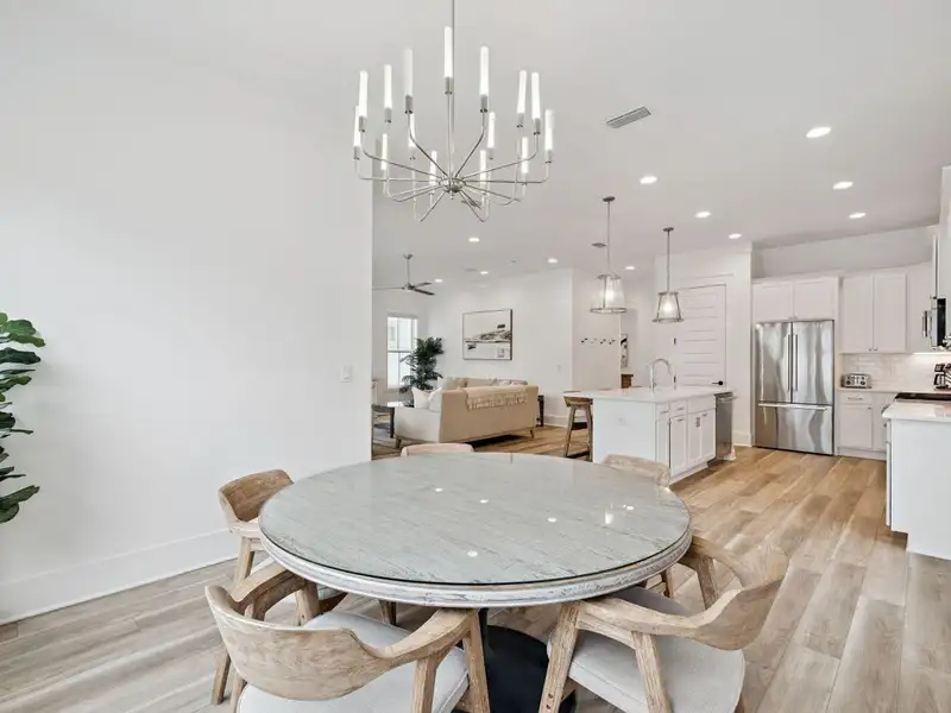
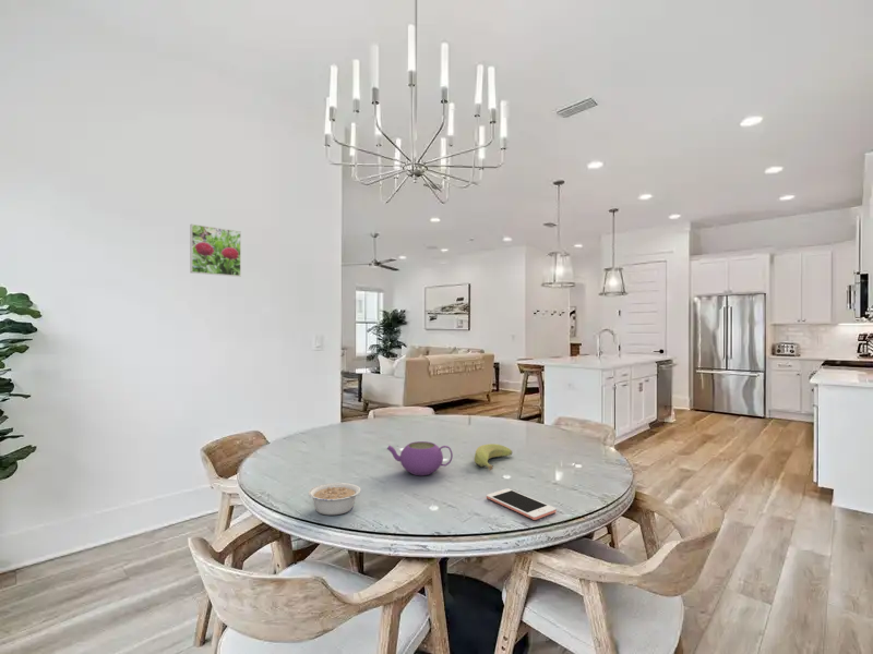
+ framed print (216, 251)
+ teapot (419, 458)
+ banana (493, 455)
+ legume (336, 497)
+ cell phone (519, 502)
